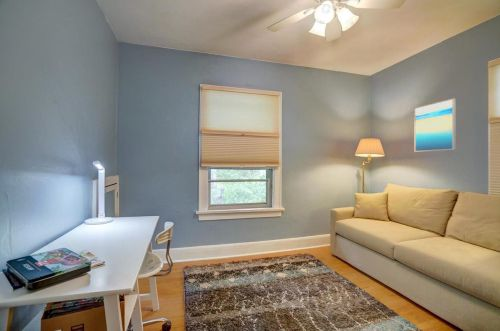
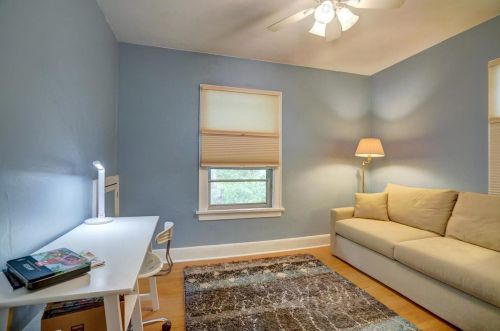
- wall art (433, 127)
